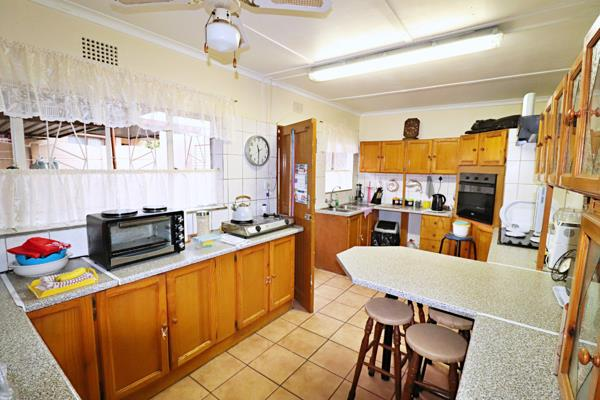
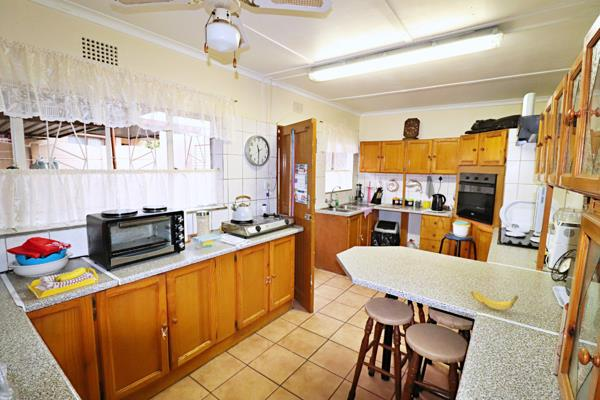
+ banana (492, 300)
